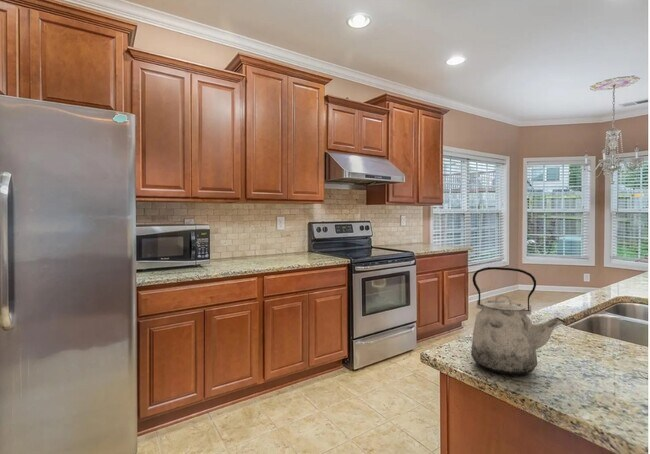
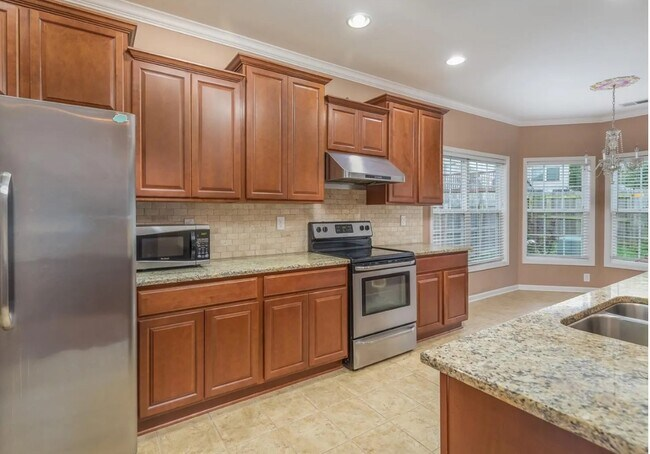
- kettle (515, 318)
